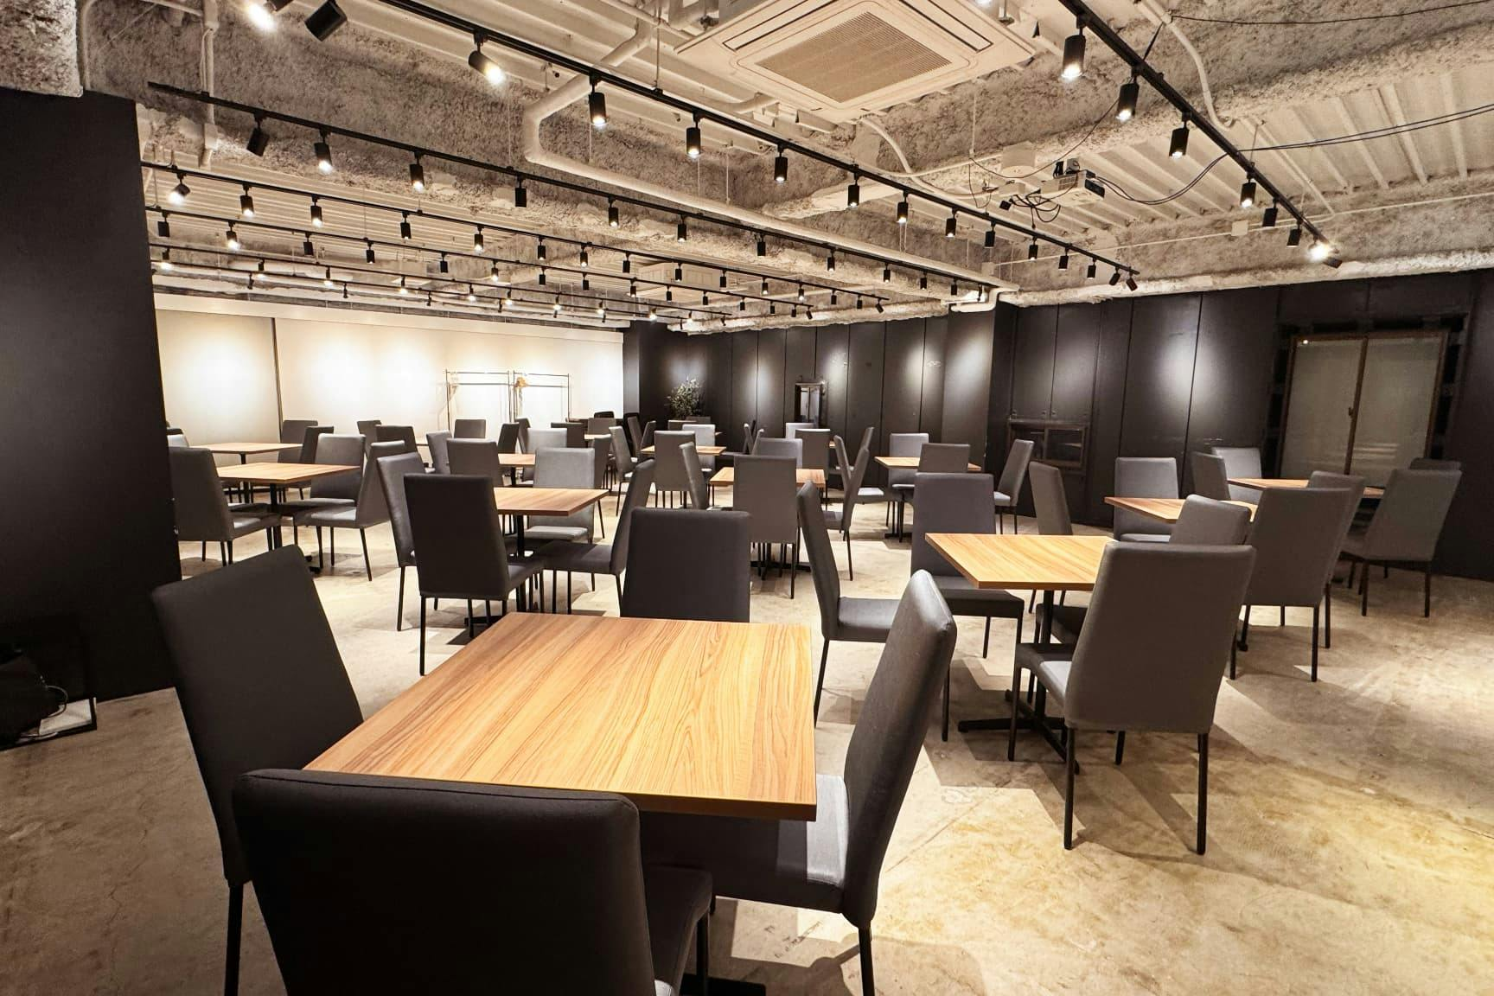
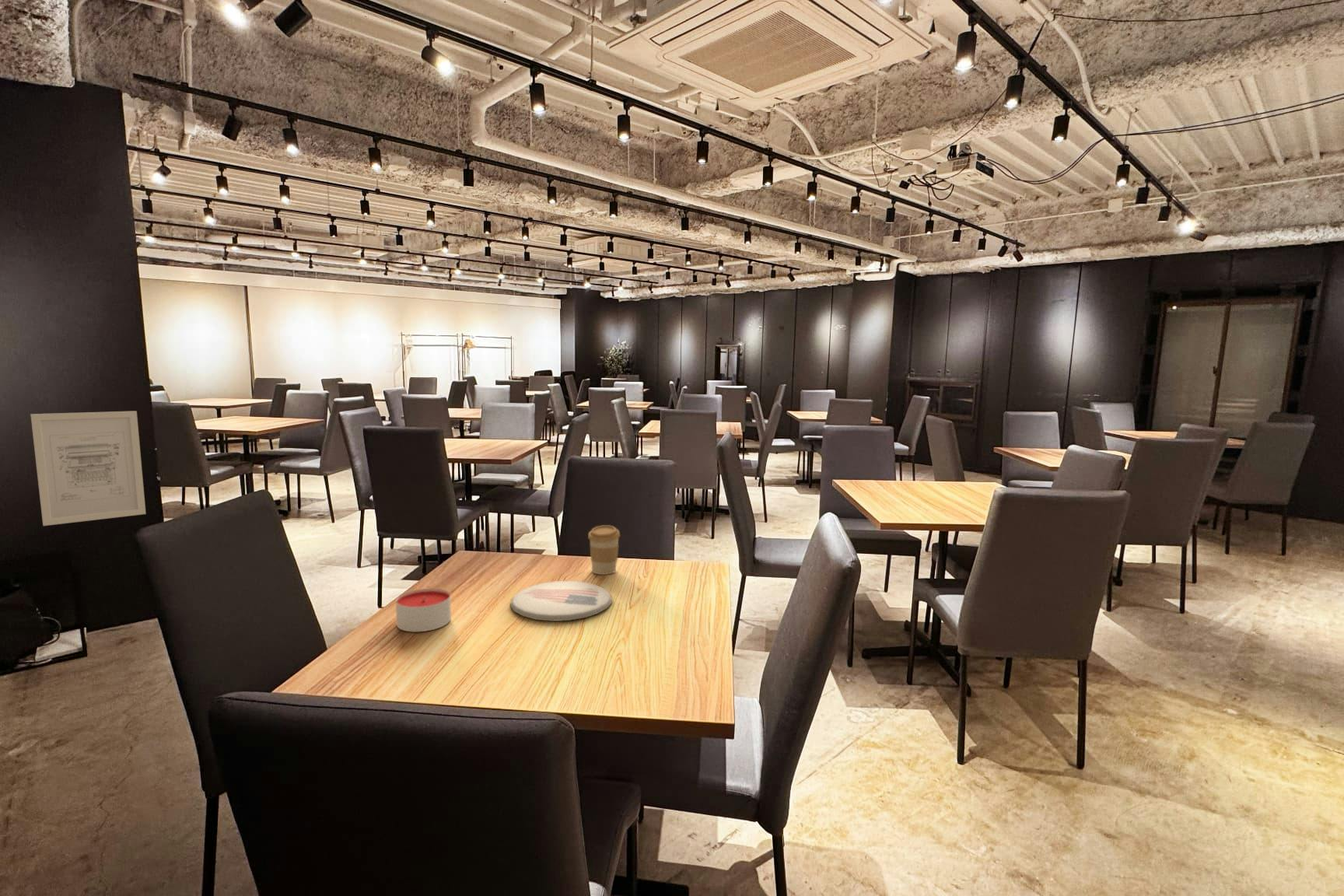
+ coffee cup (604, 549)
+ wall art (91, 467)
+ plate (562, 598)
+ candle (423, 608)
